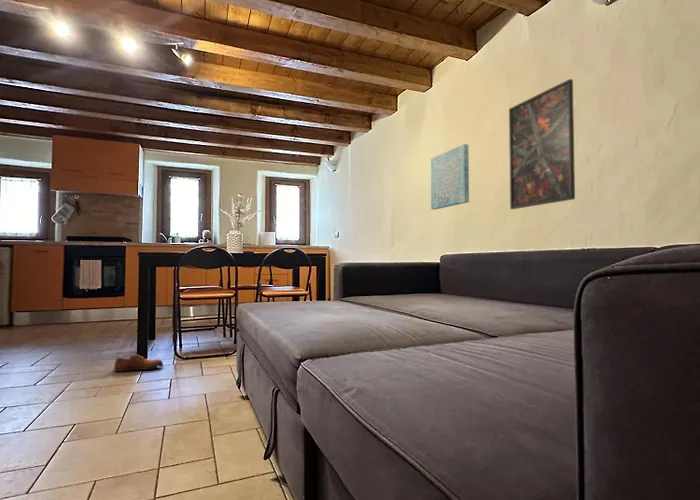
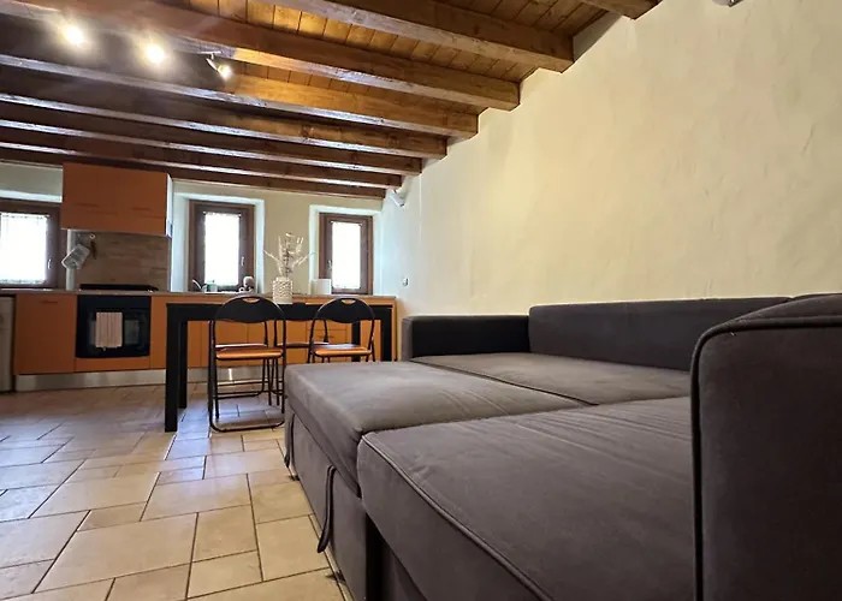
- wall art (448, 178)
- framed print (538, 149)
- shoe (139, 361)
